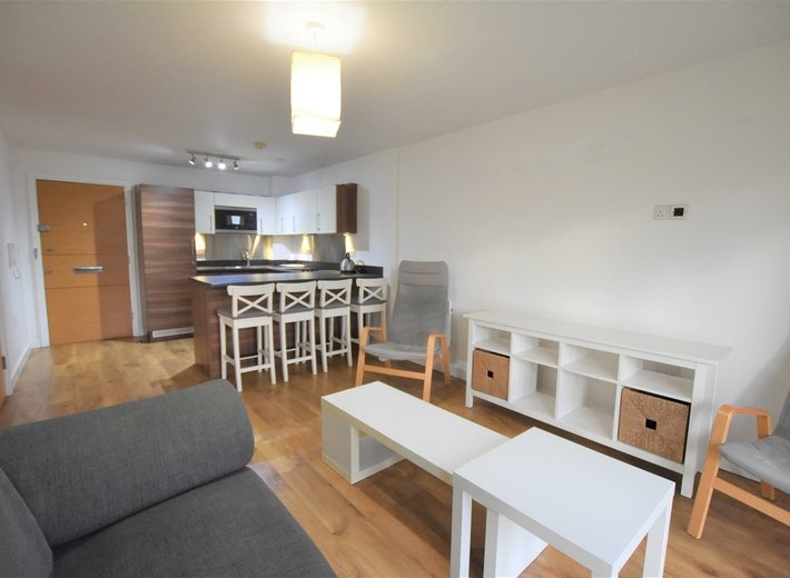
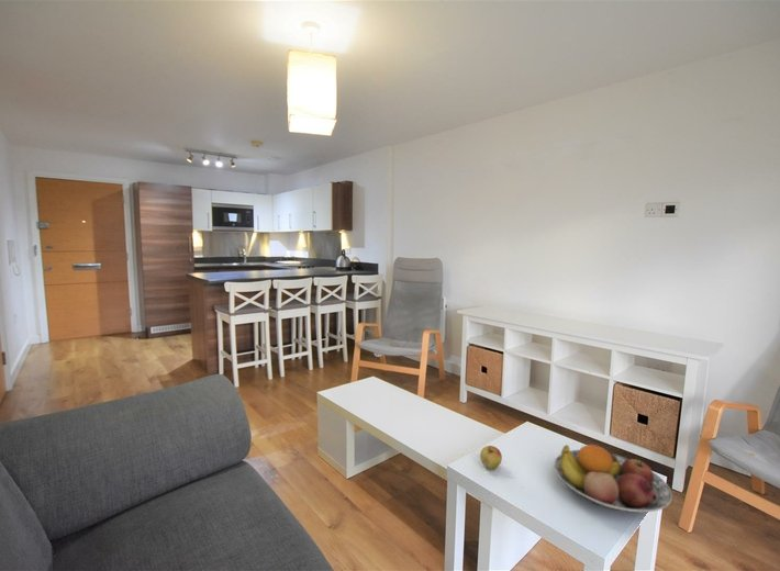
+ fruit bowl (610, 472)
+ apple (490, 457)
